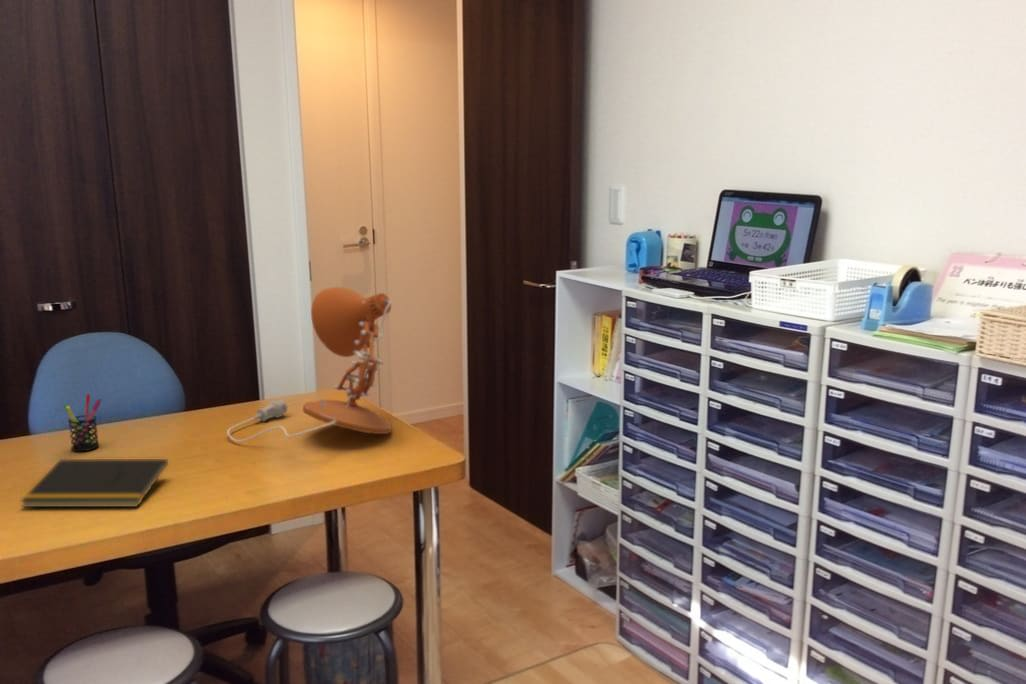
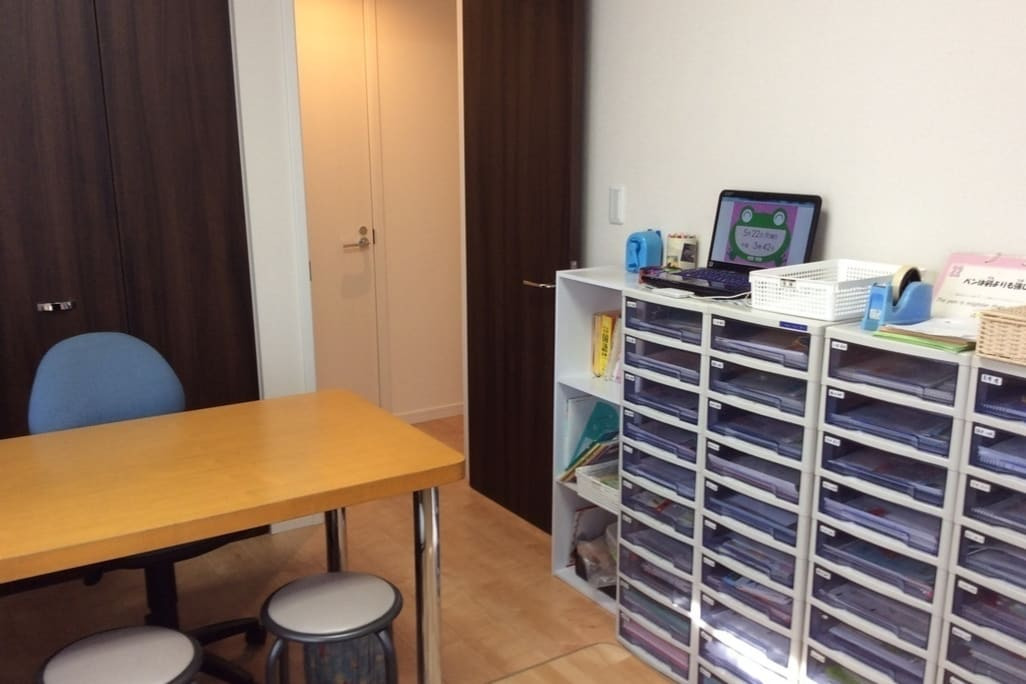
- desk lamp (326, 347)
- notepad (97, 482)
- pen holder (80, 421)
